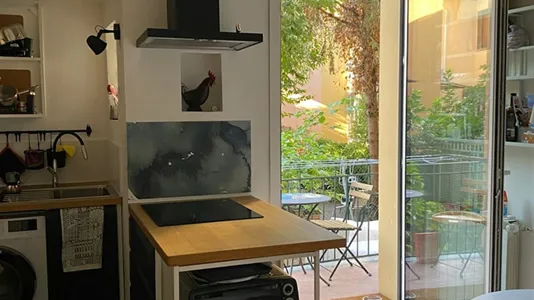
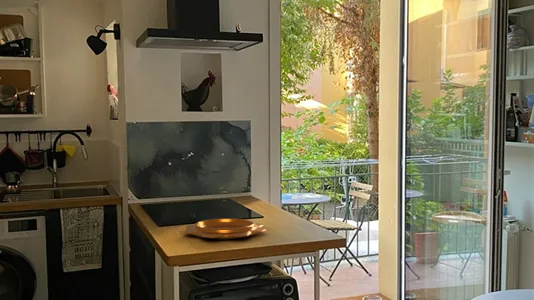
+ decorative bowl (224, 228)
